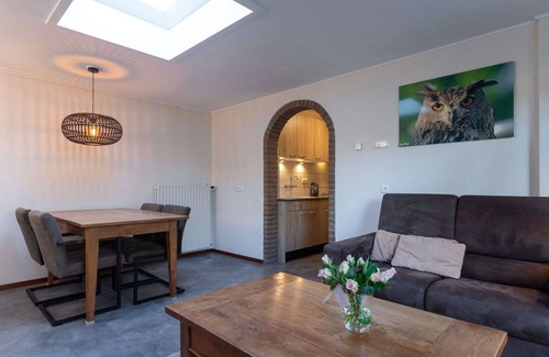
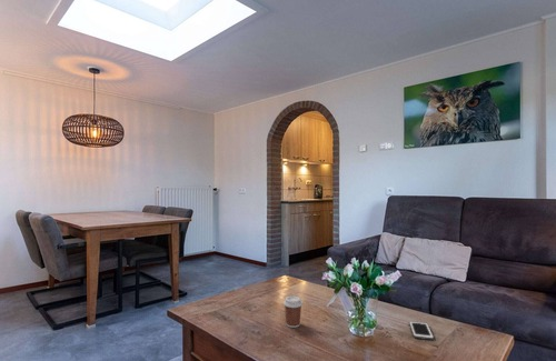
+ coffee cup (292, 311)
+ cell phone (420, 330)
